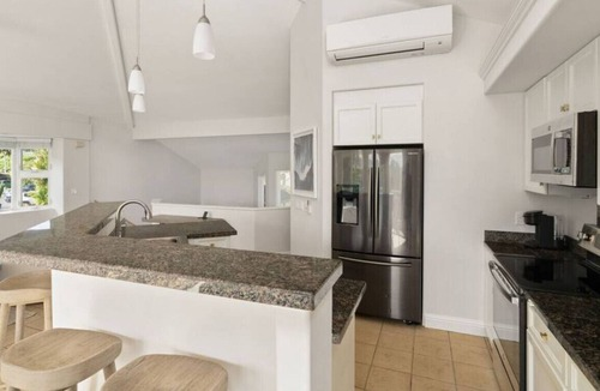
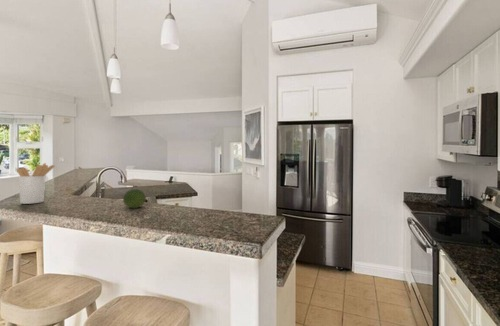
+ fruit (134, 198)
+ utensil holder (36, 182)
